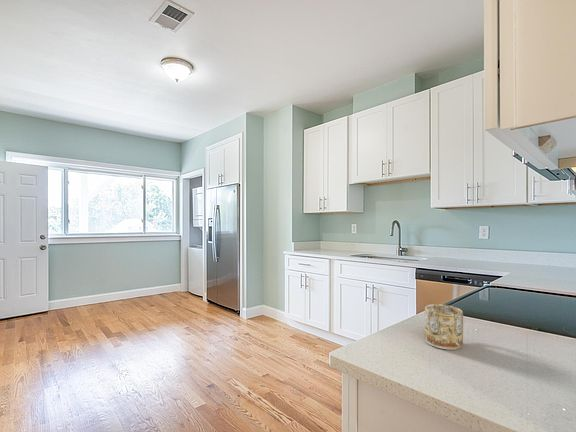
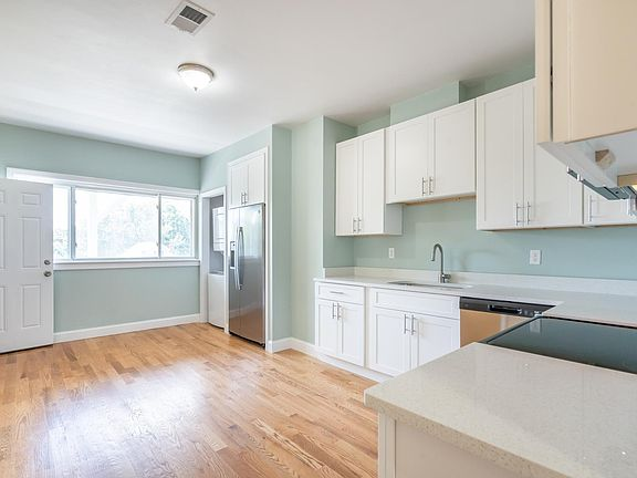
- mug (446, 324)
